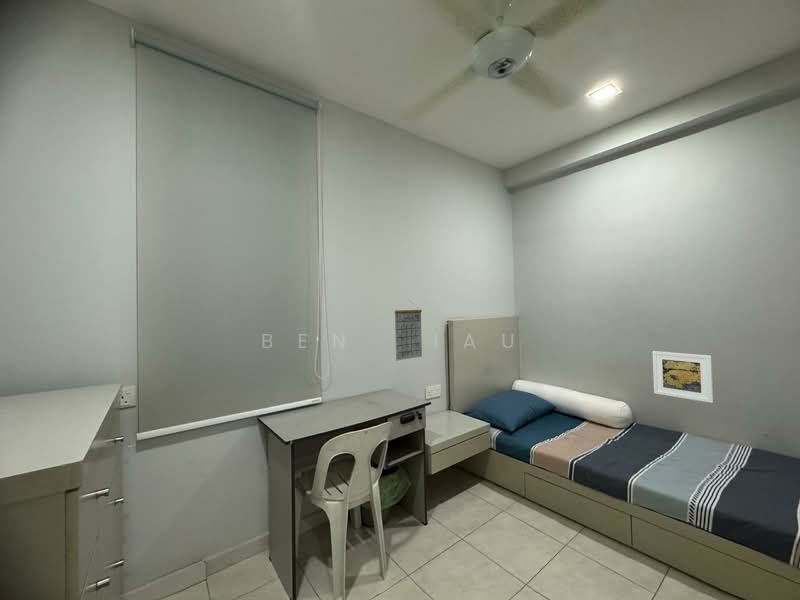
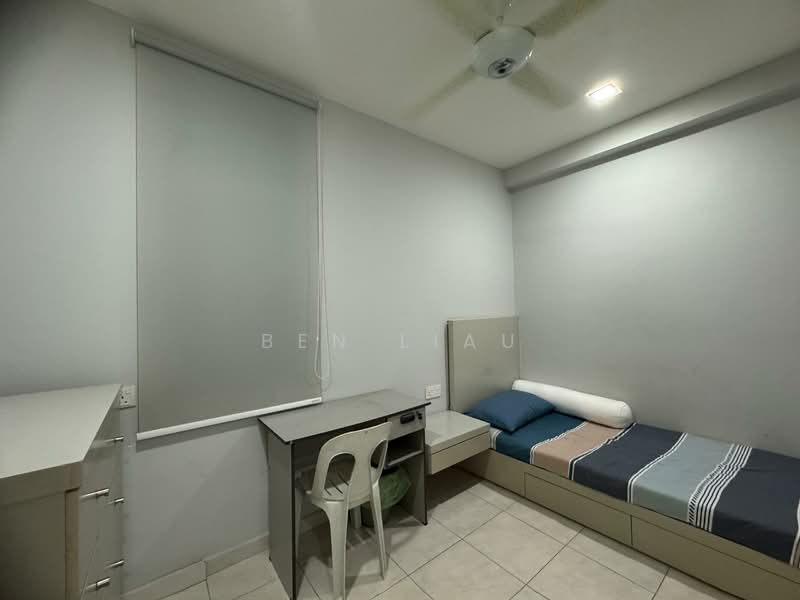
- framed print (681, 375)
- calendar (408, 328)
